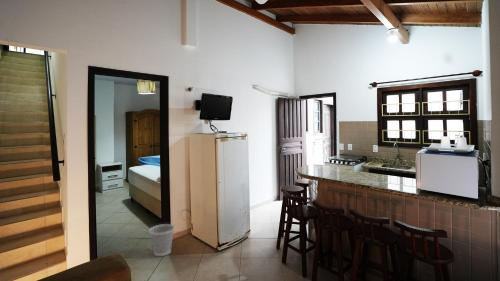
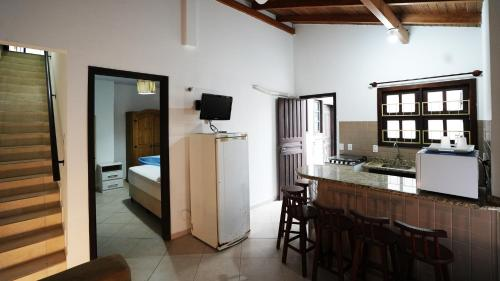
- wastebasket (162, 240)
